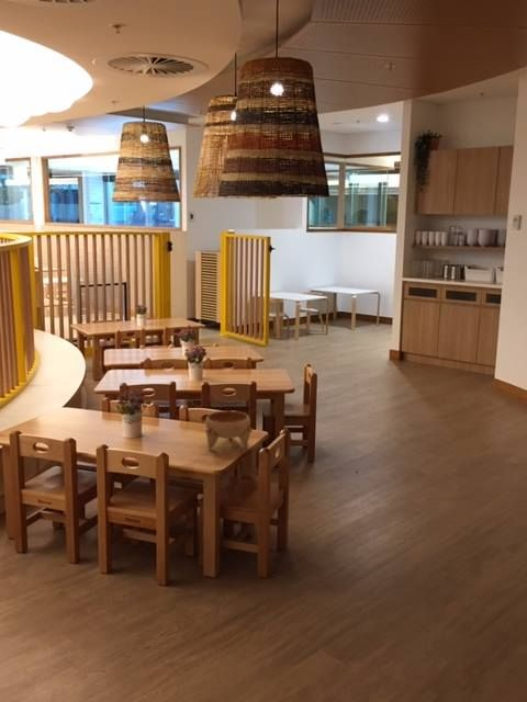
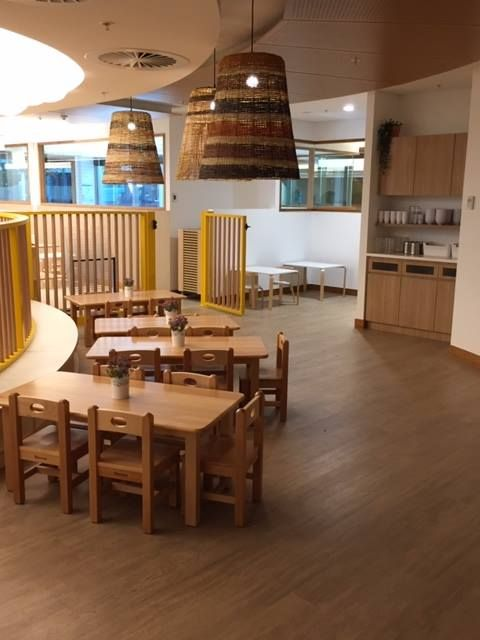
- bowl (228, 429)
